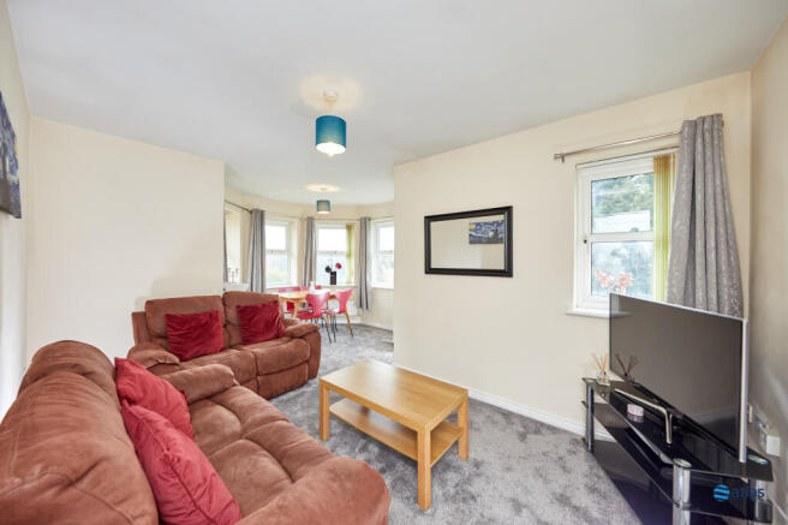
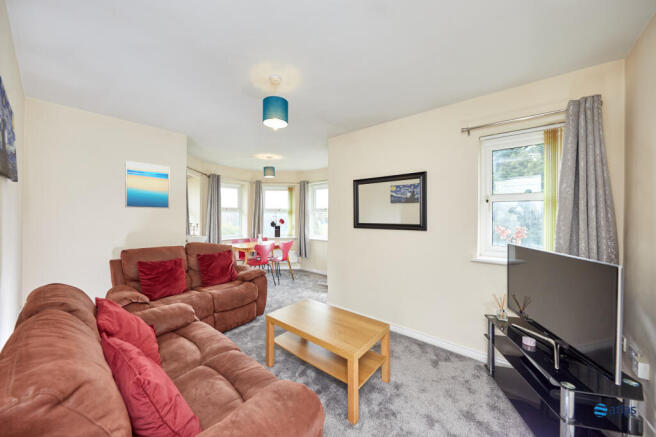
+ wall art (148, 186)
